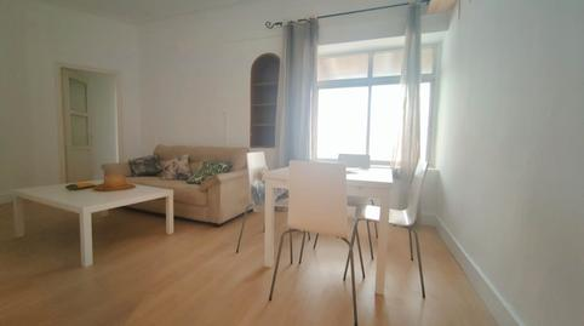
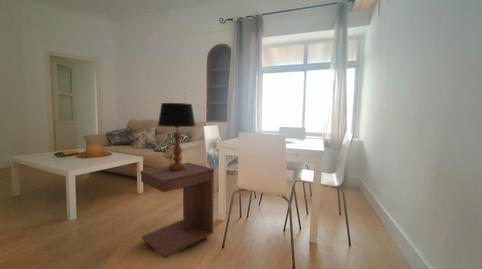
+ table lamp (177, 136)
+ side table (183, 205)
